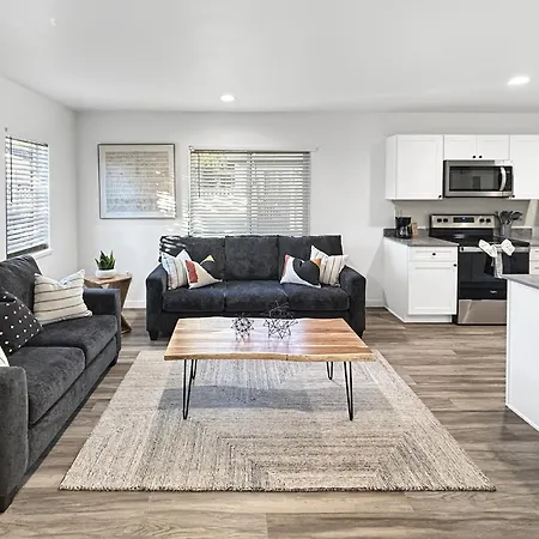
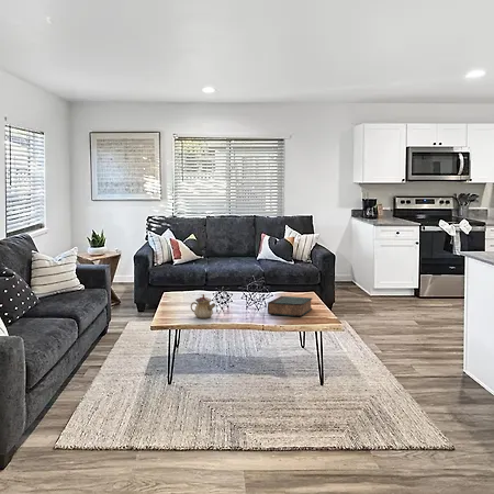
+ teapot (202, 304)
+ book (290, 305)
